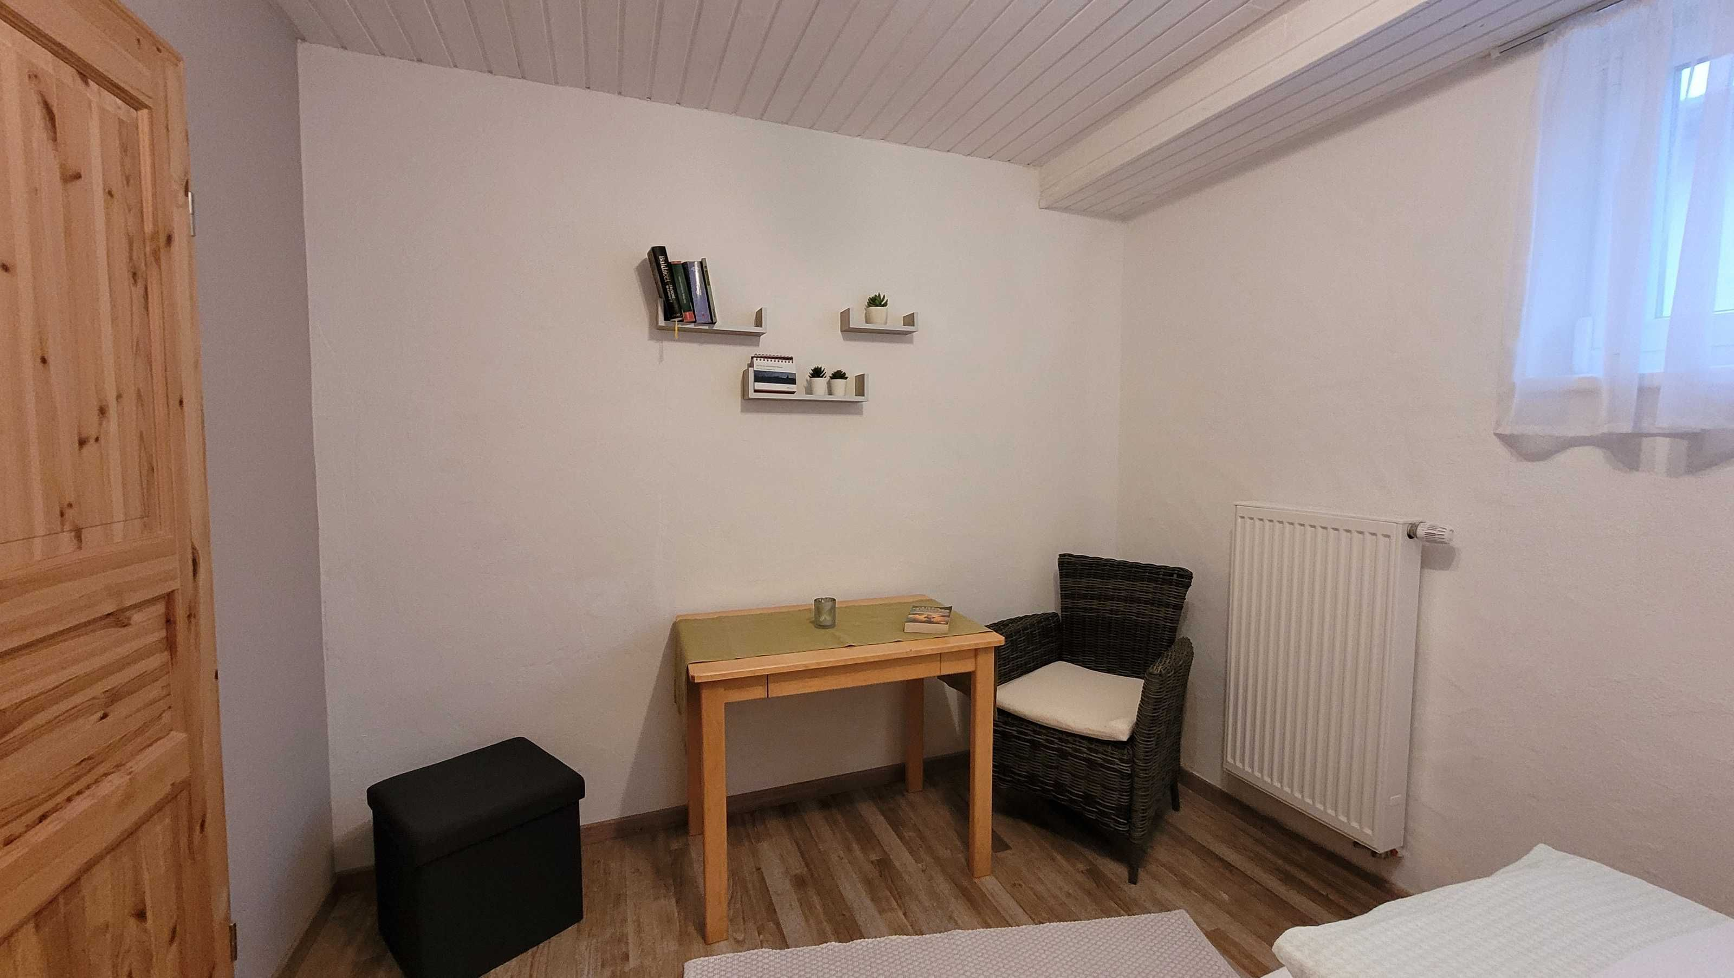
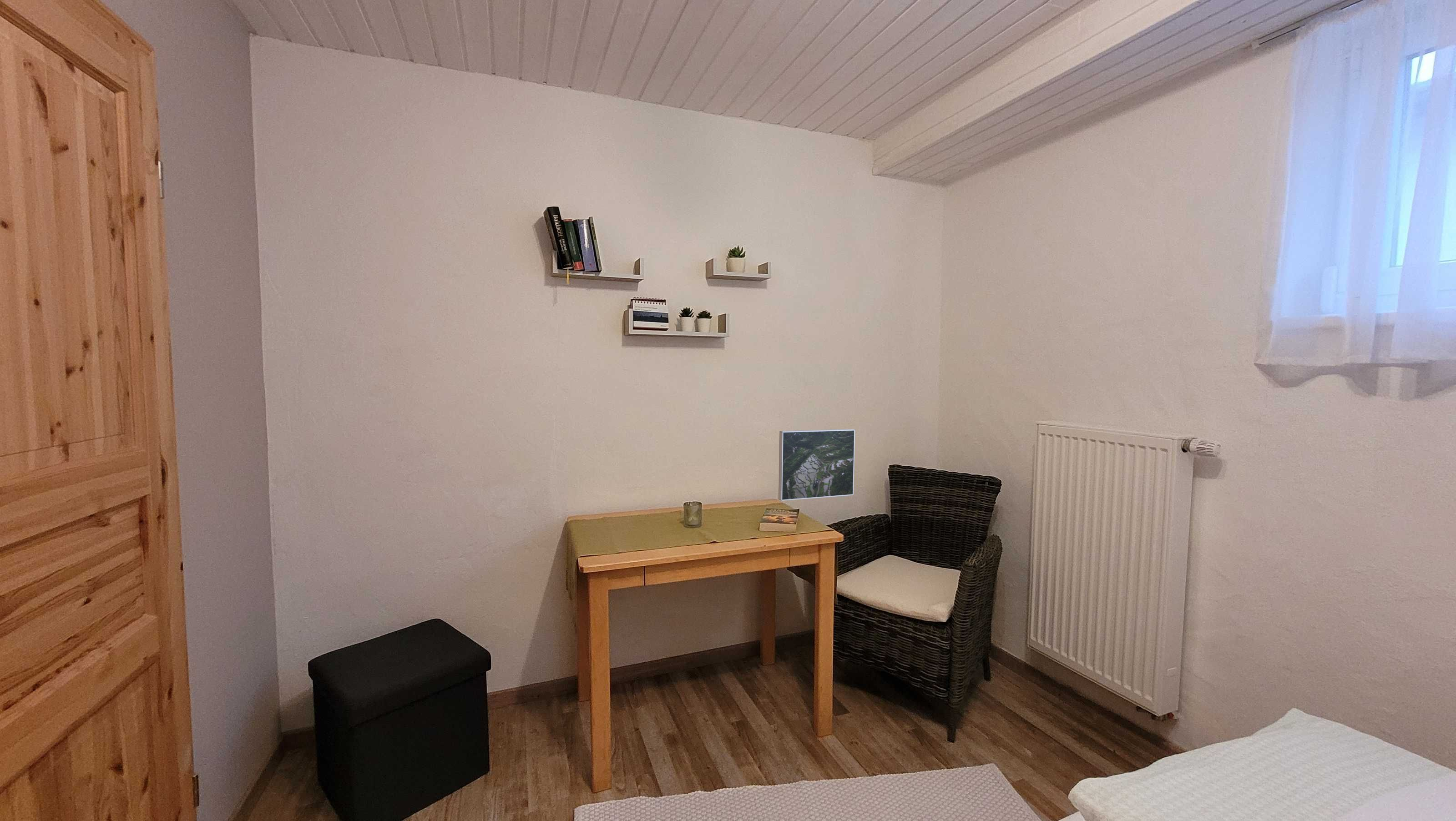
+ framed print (817, 463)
